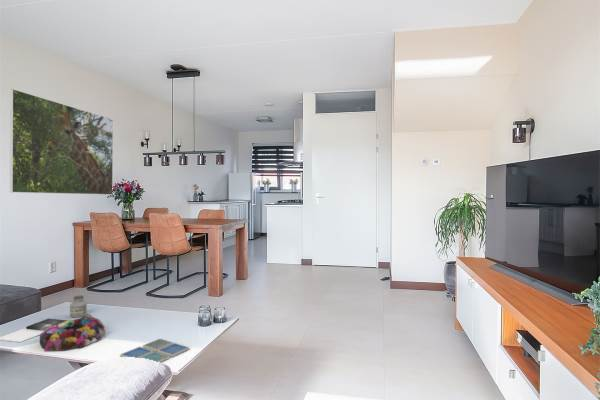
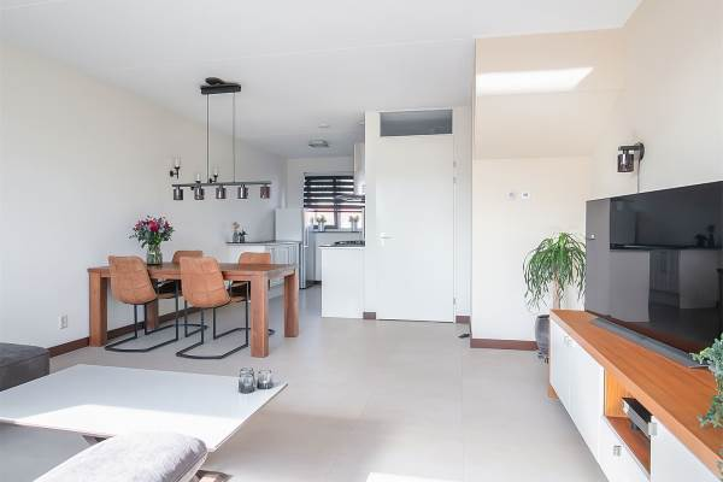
- jar (78, 305)
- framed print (69, 150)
- book (34, 328)
- drink coaster (155, 351)
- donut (73, 329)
